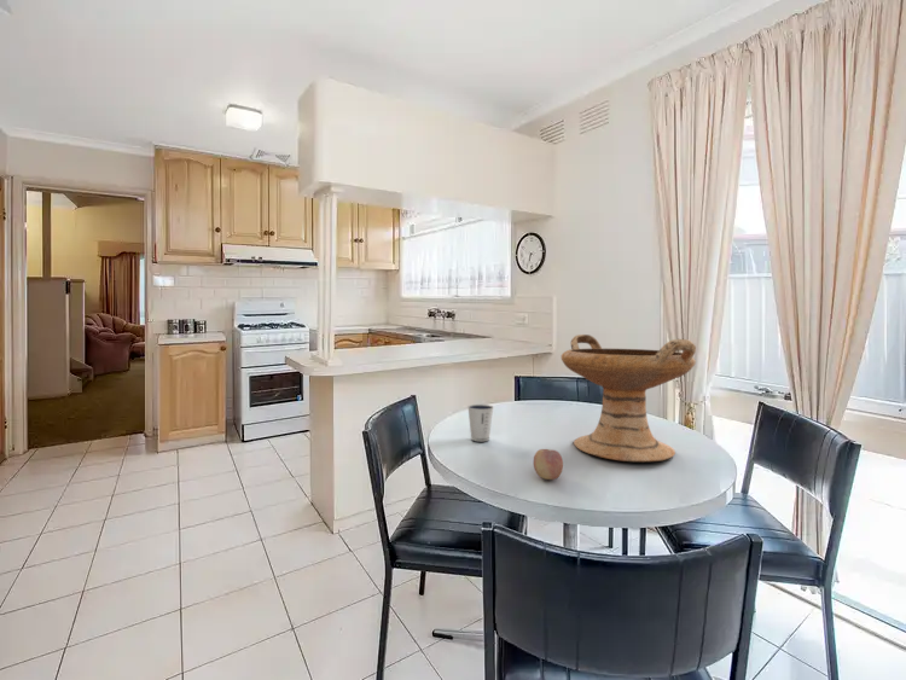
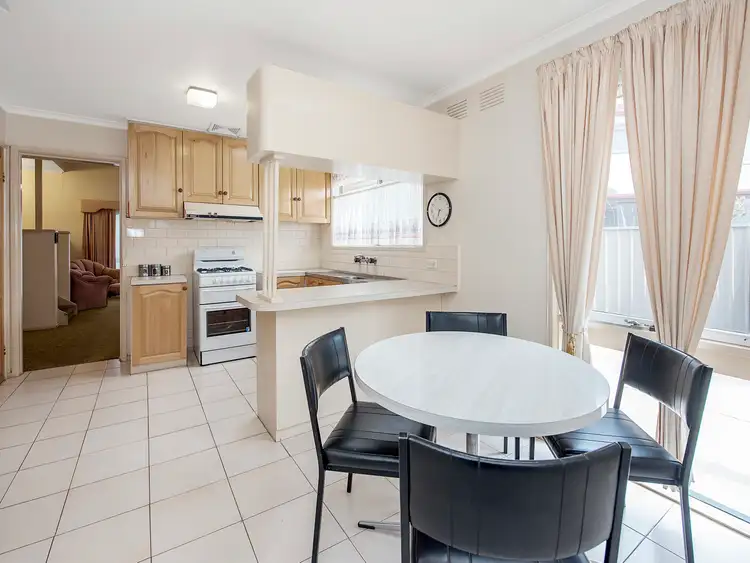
- dixie cup (480, 423)
- fruit (547, 464)
- decorative bowl (623, 393)
